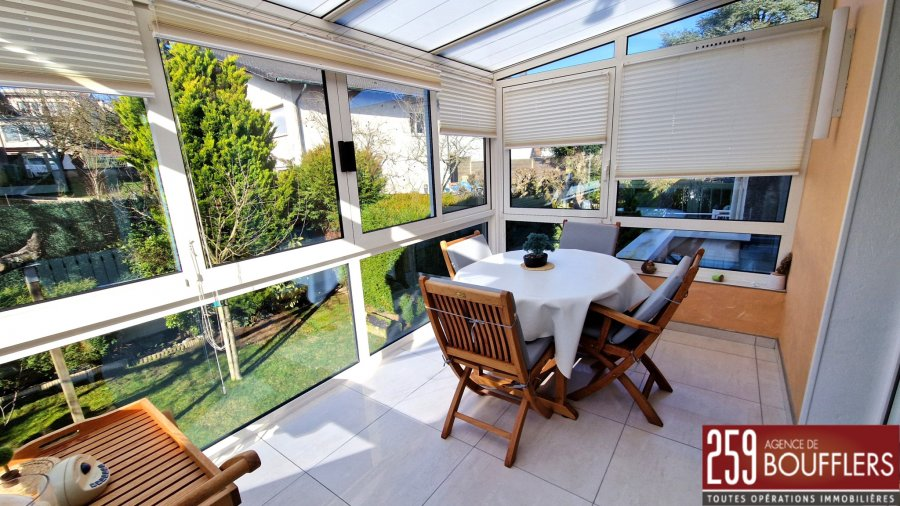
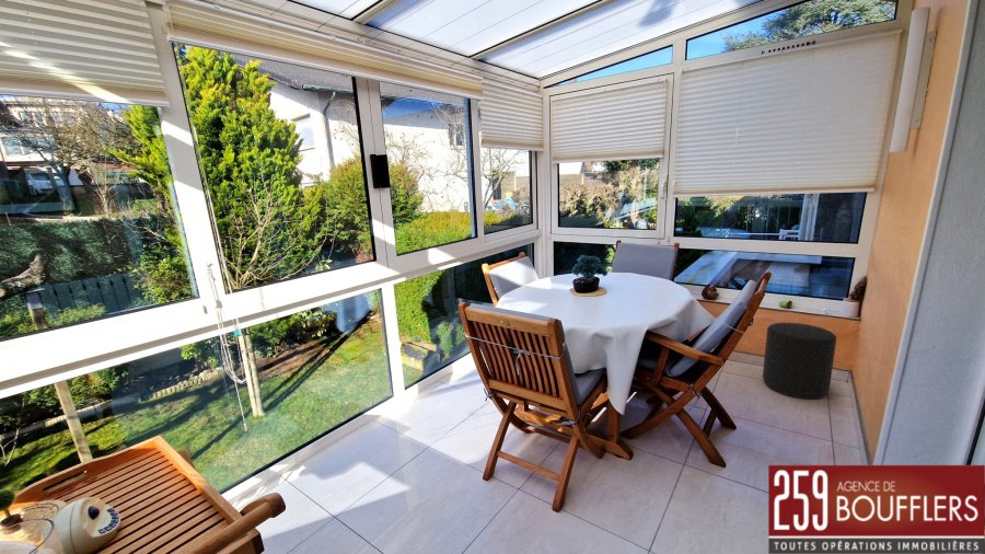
+ stool (797, 357)
